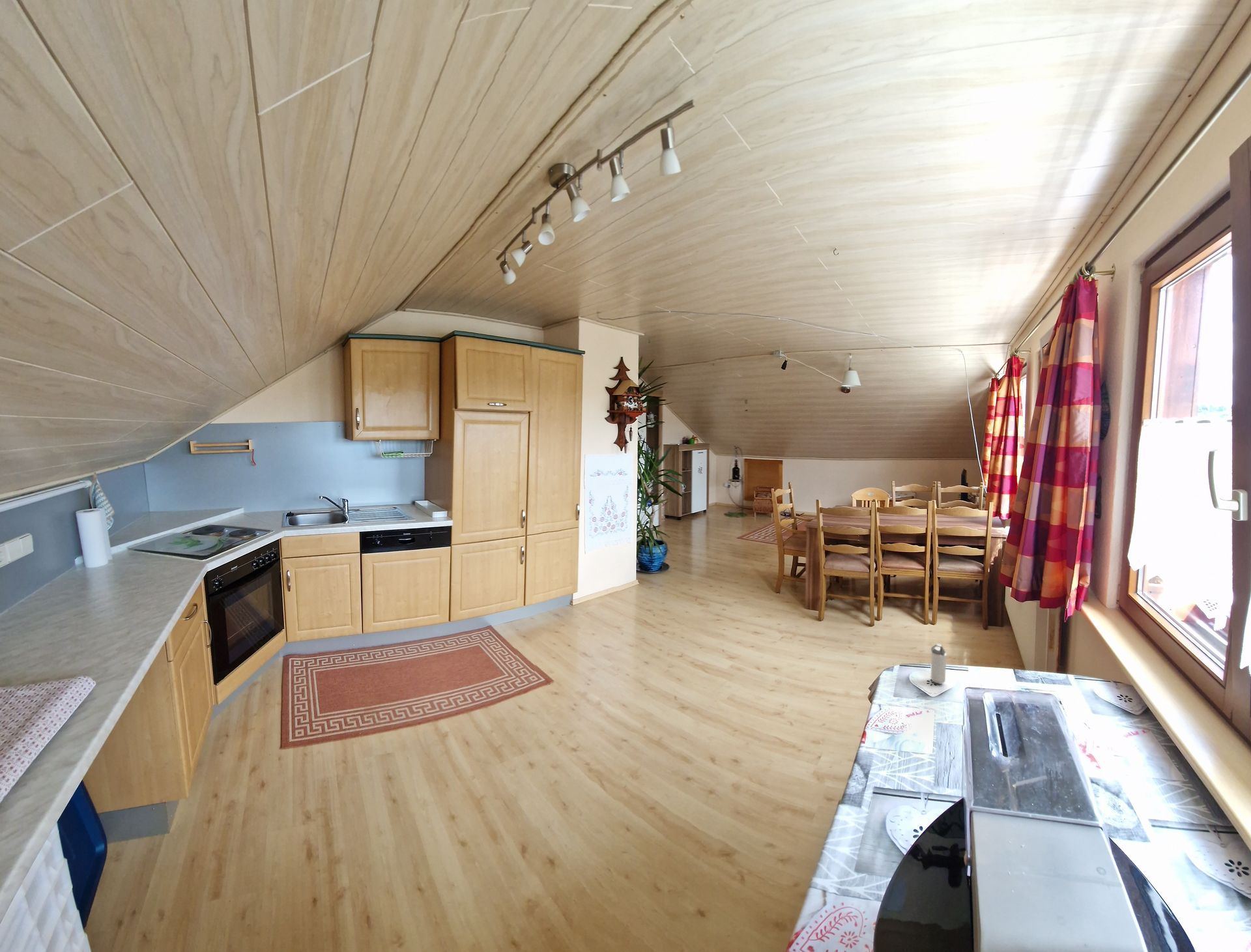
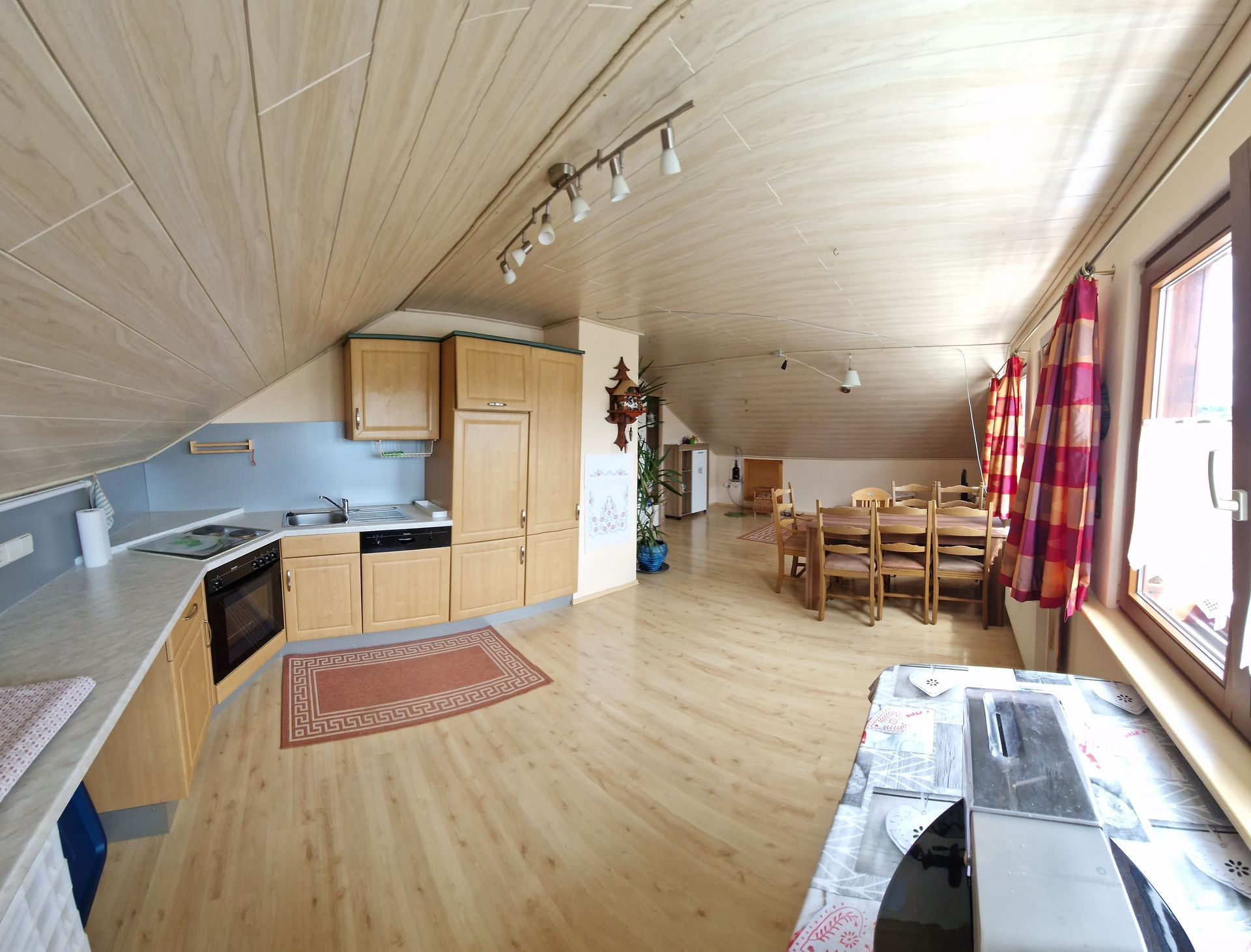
- shaker (938, 663)
